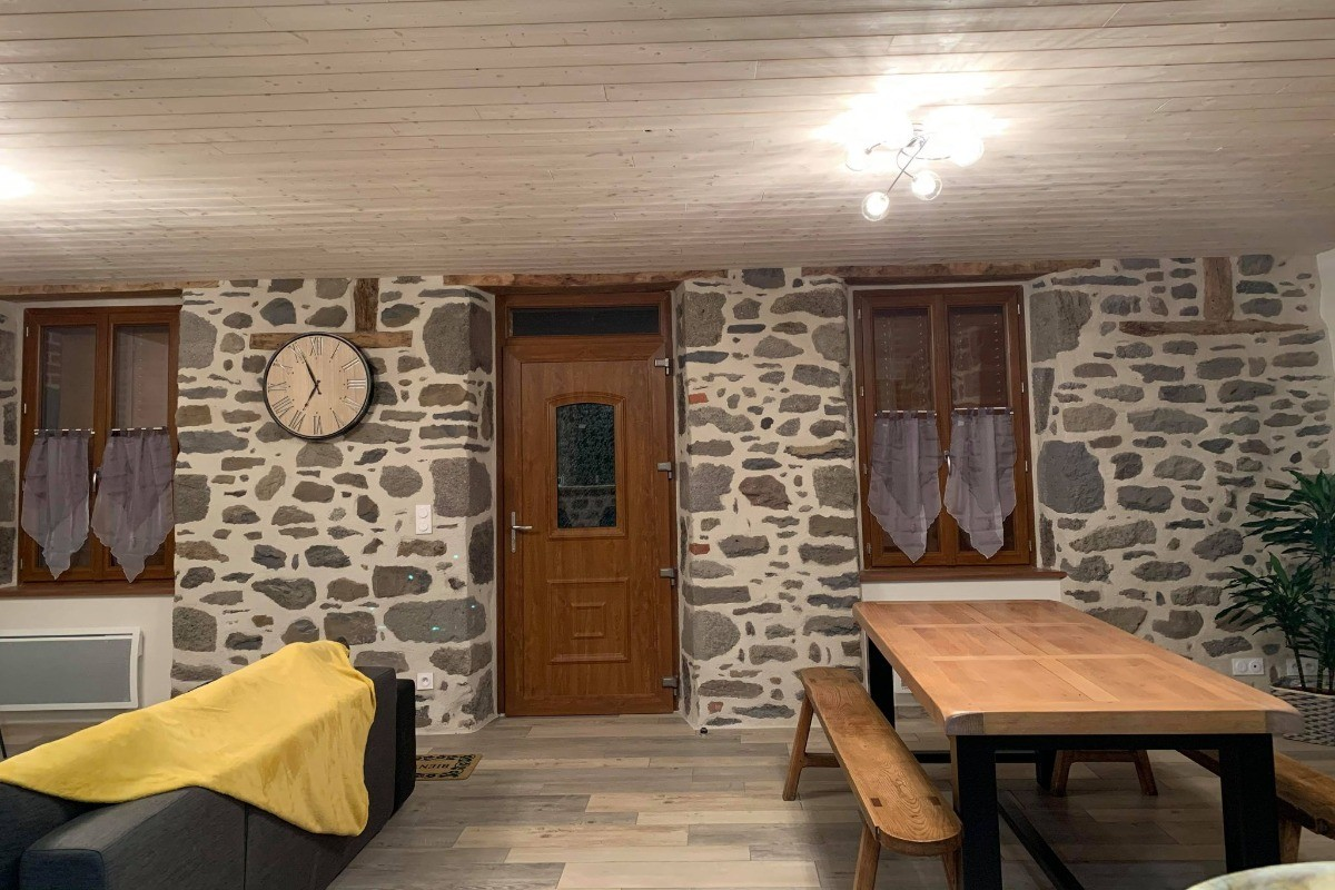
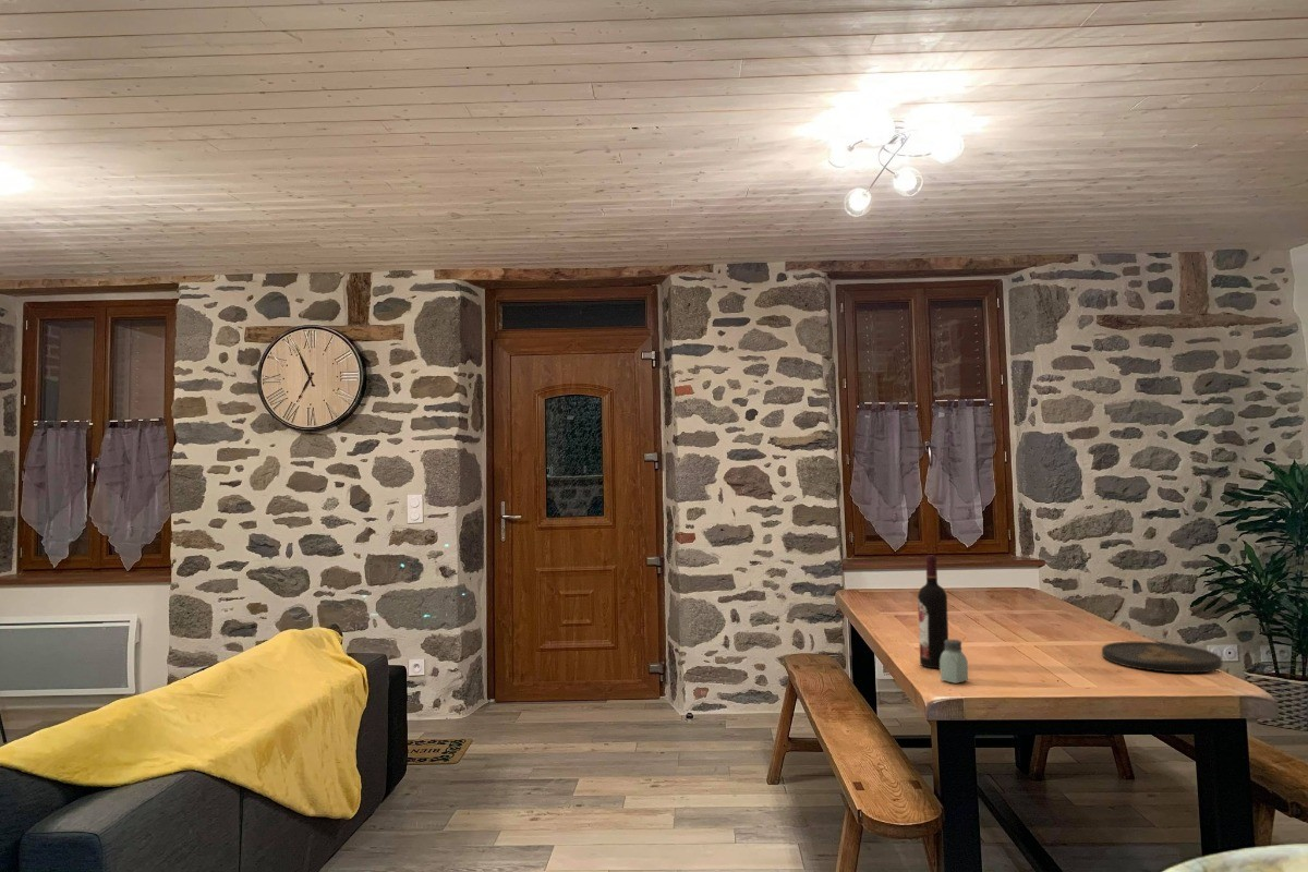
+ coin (1160, 656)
+ saltshaker (953, 661)
+ wine bottle (932, 609)
